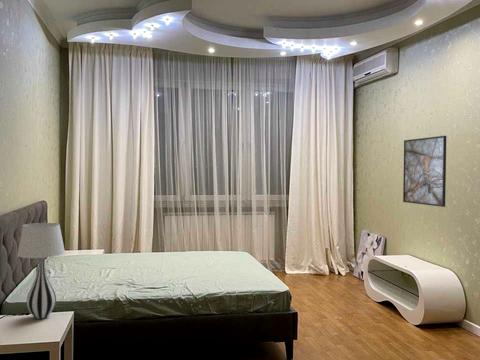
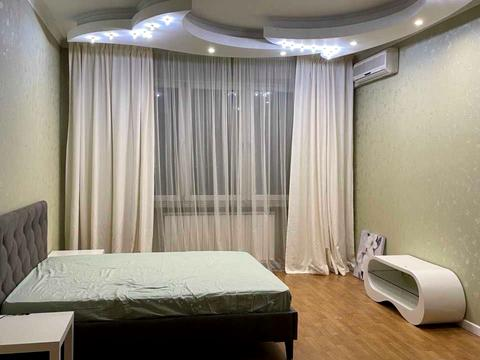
- table lamp (41, 270)
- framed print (423, 171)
